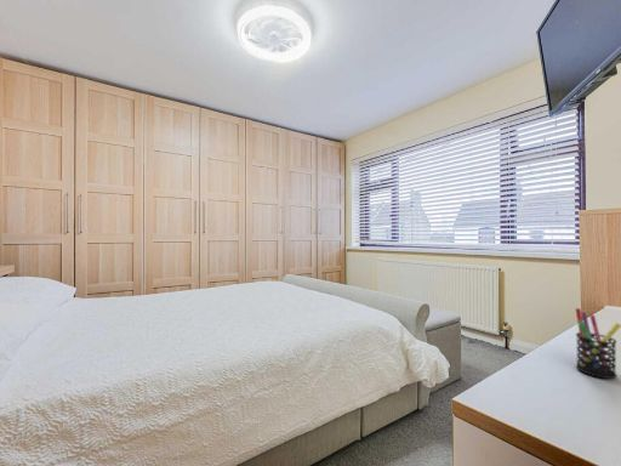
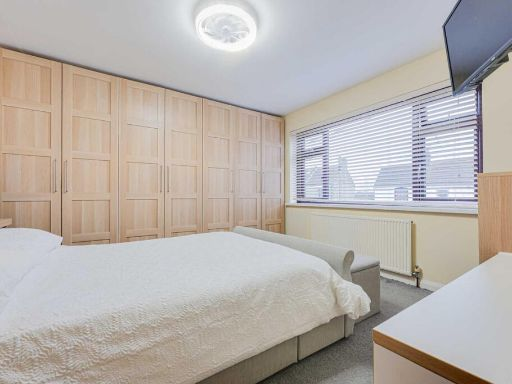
- pen holder (591, 341)
